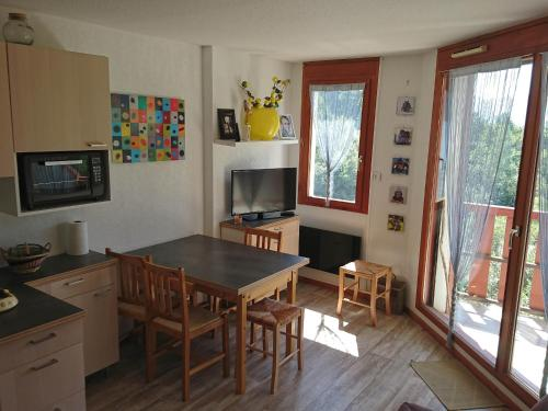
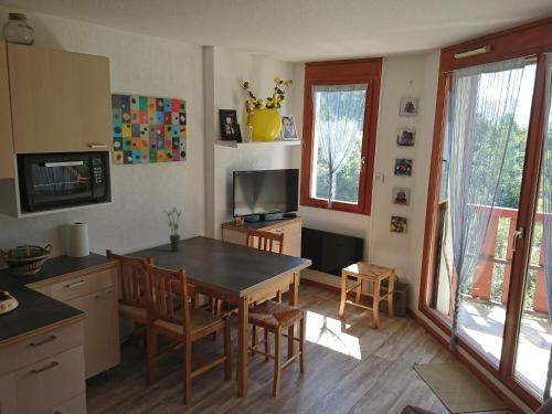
+ potted plant (171, 229)
